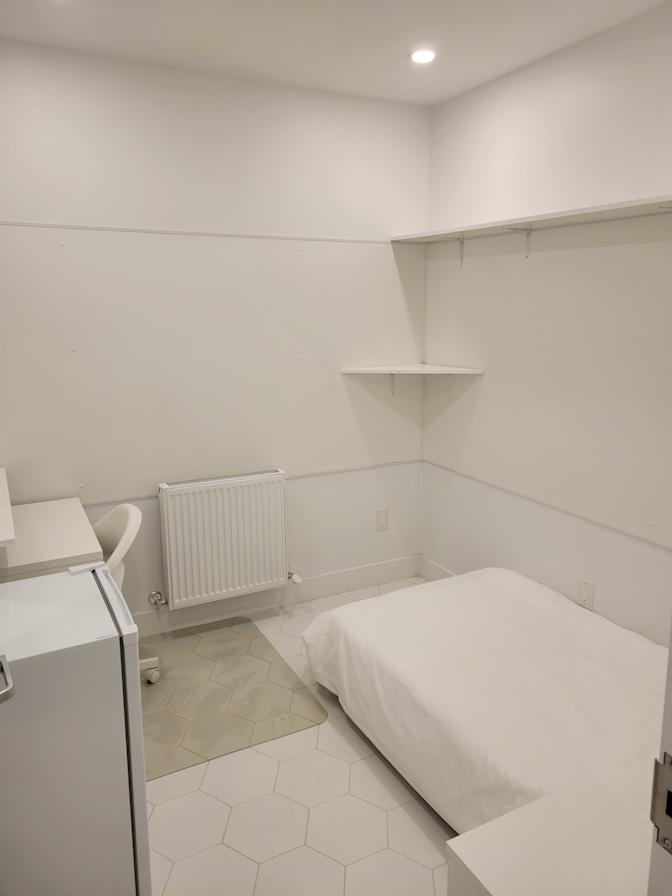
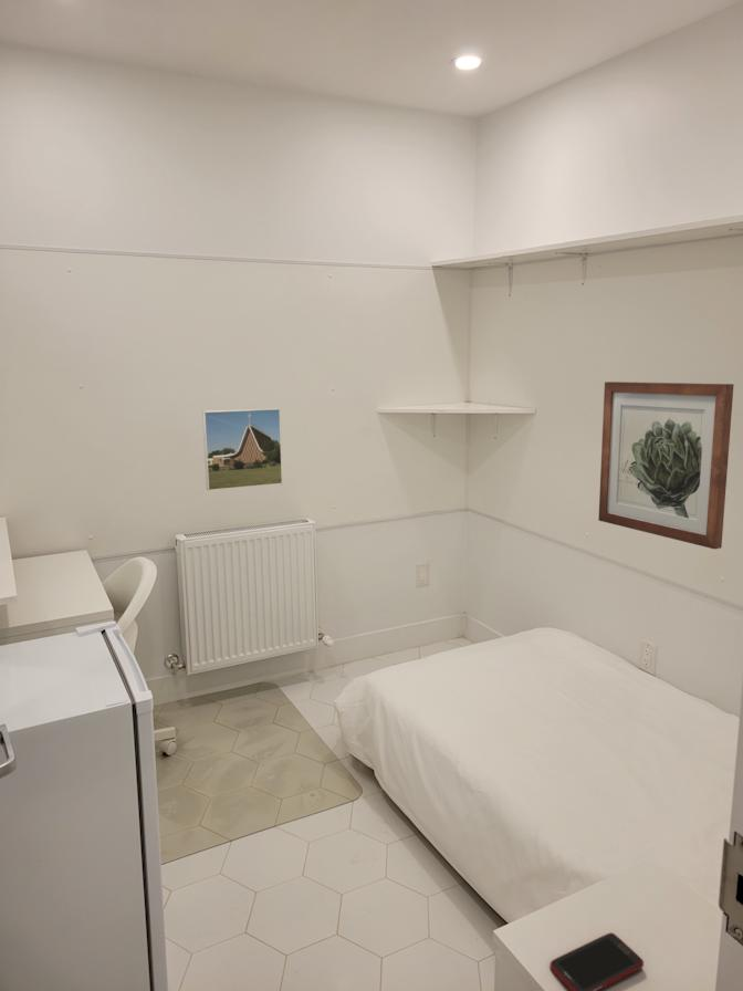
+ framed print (243, 448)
+ cell phone (596, 964)
+ wall art (659, 459)
